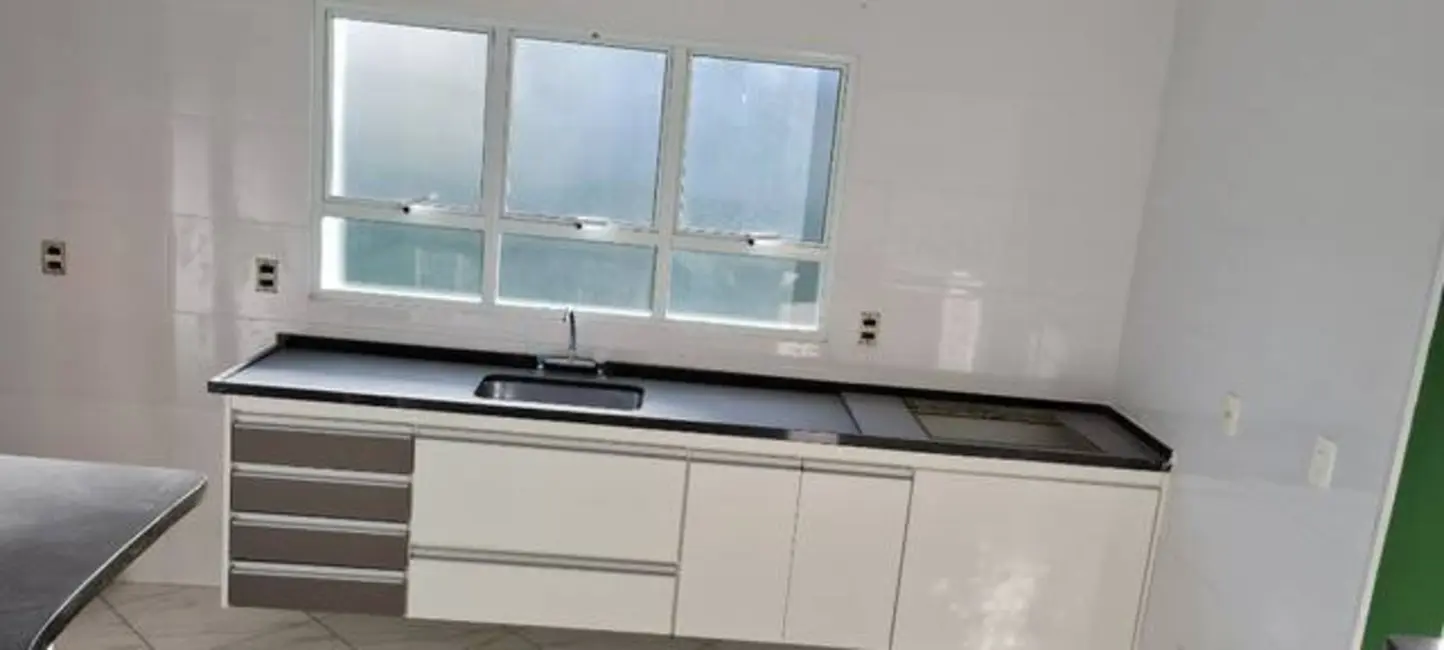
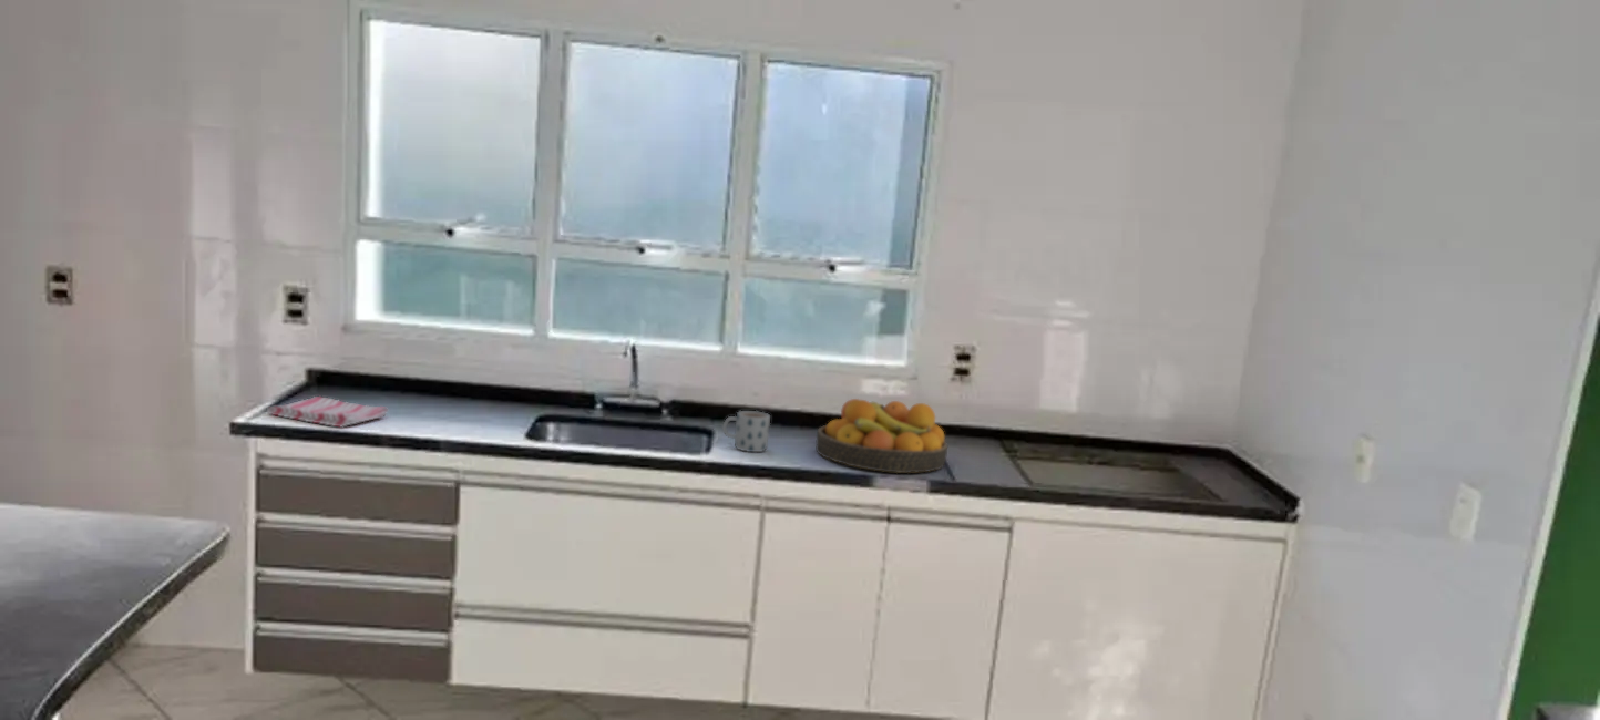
+ fruit bowl (883, 428)
+ dish towel (328, 409)
+ mug (746, 430)
